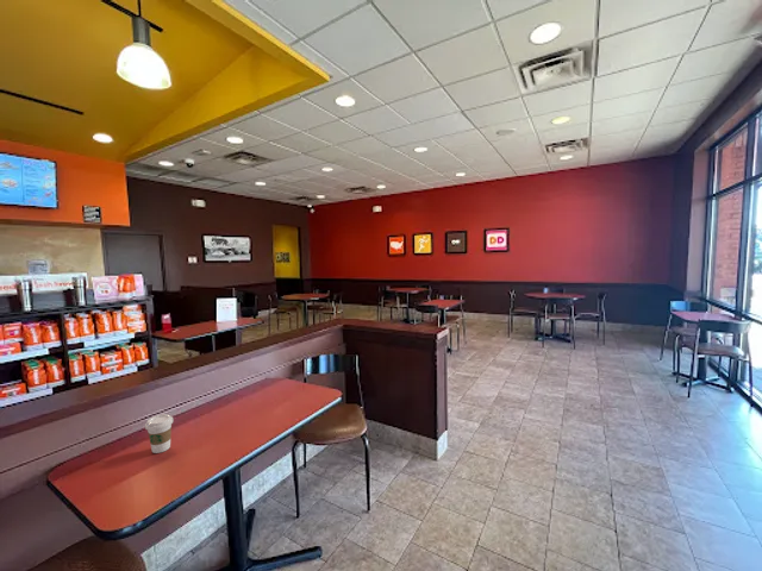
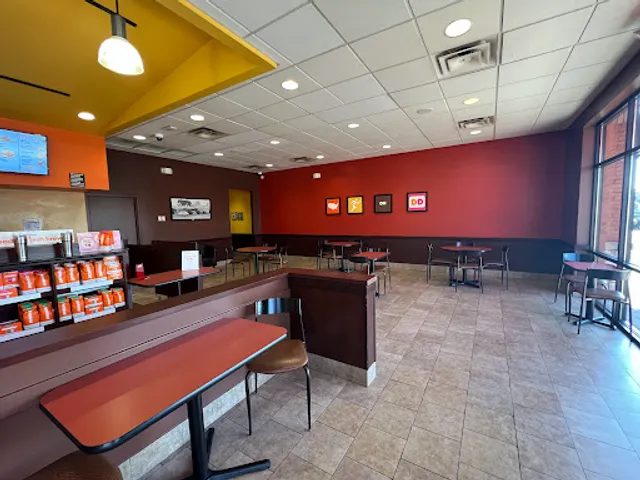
- coffee cup (160, 433)
